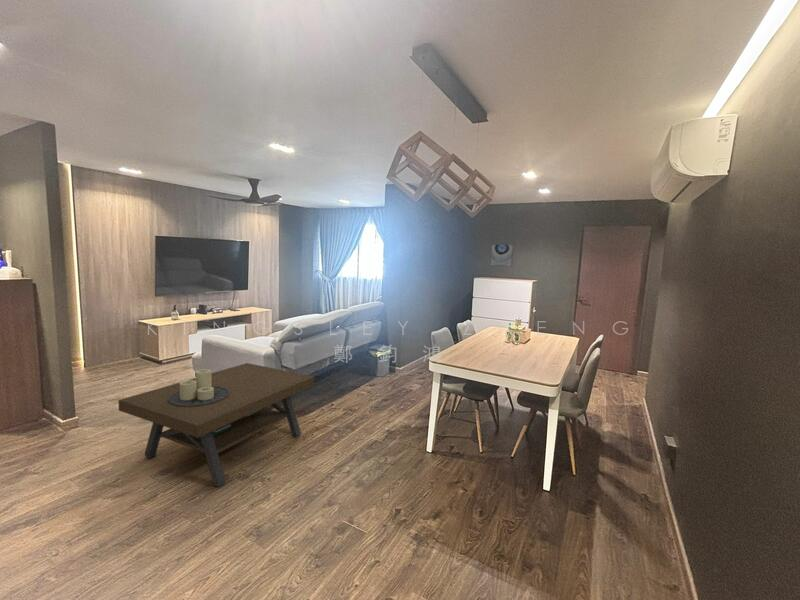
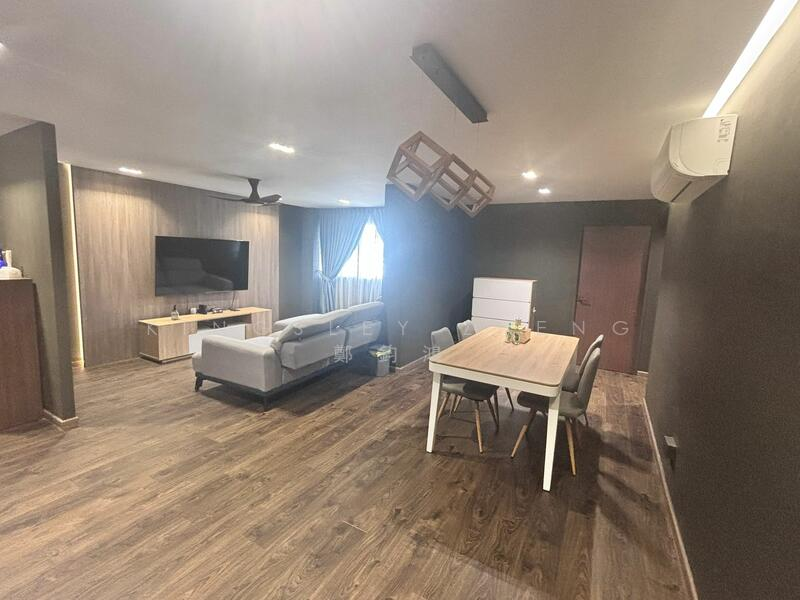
- coffee table (228, 405)
- wall art (501, 255)
